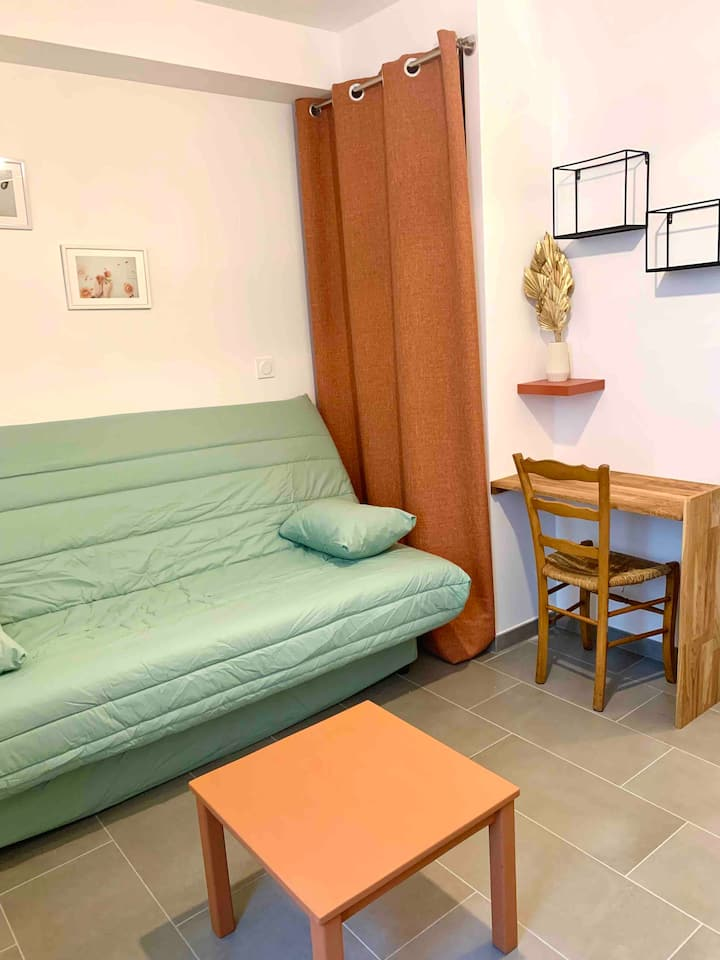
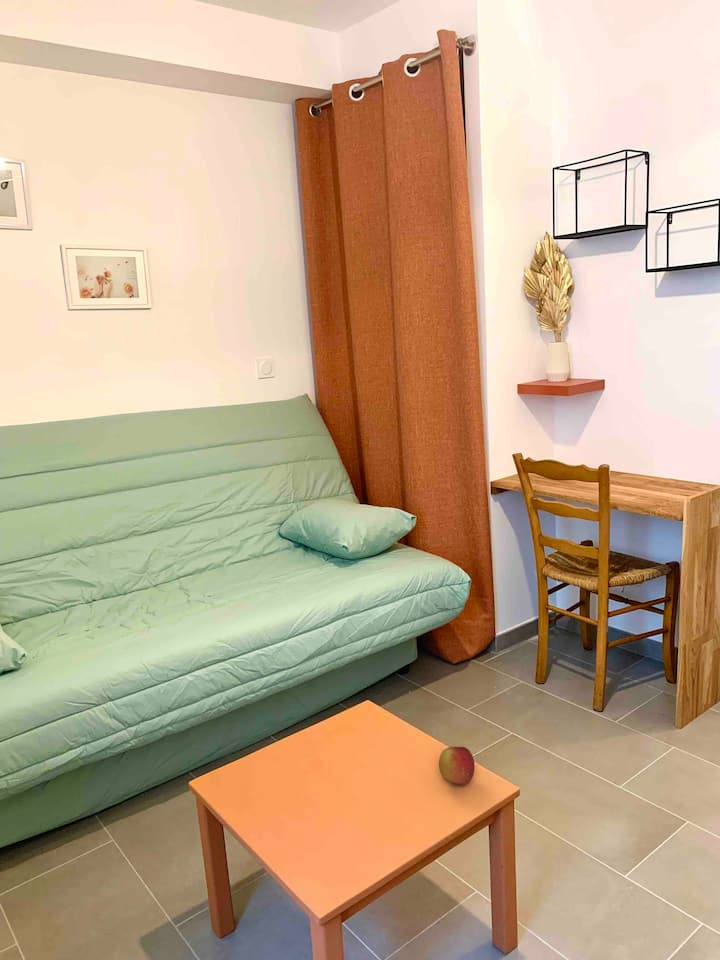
+ apple (456, 765)
